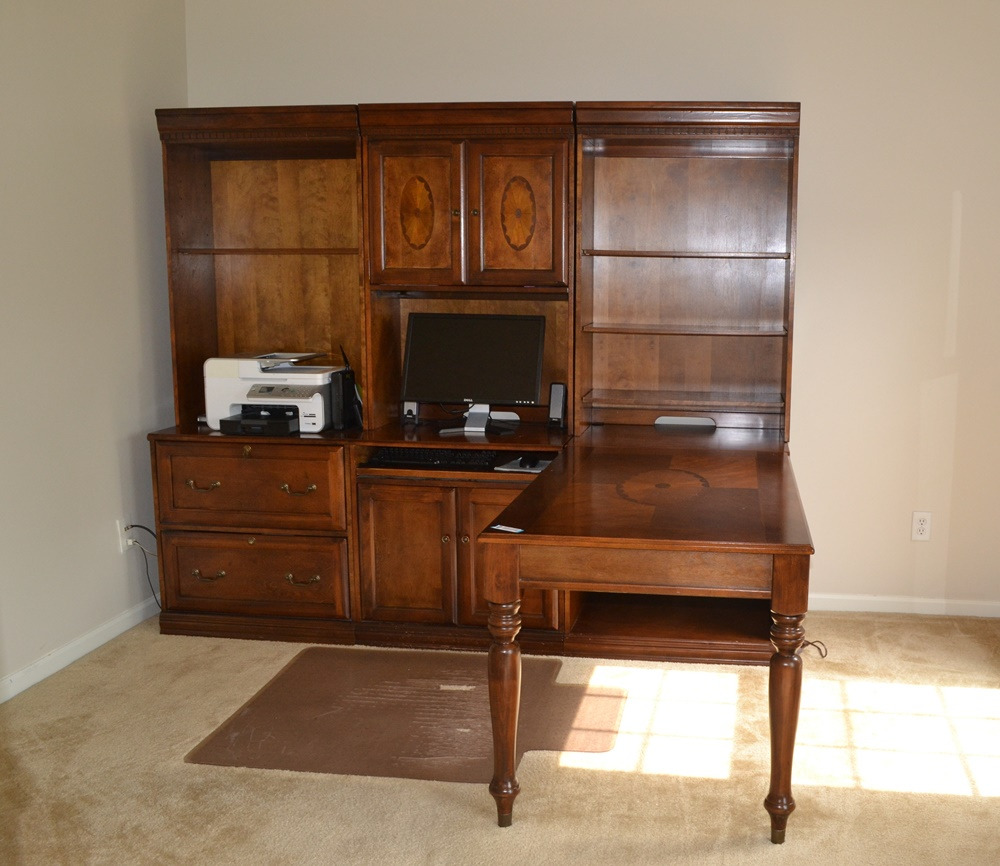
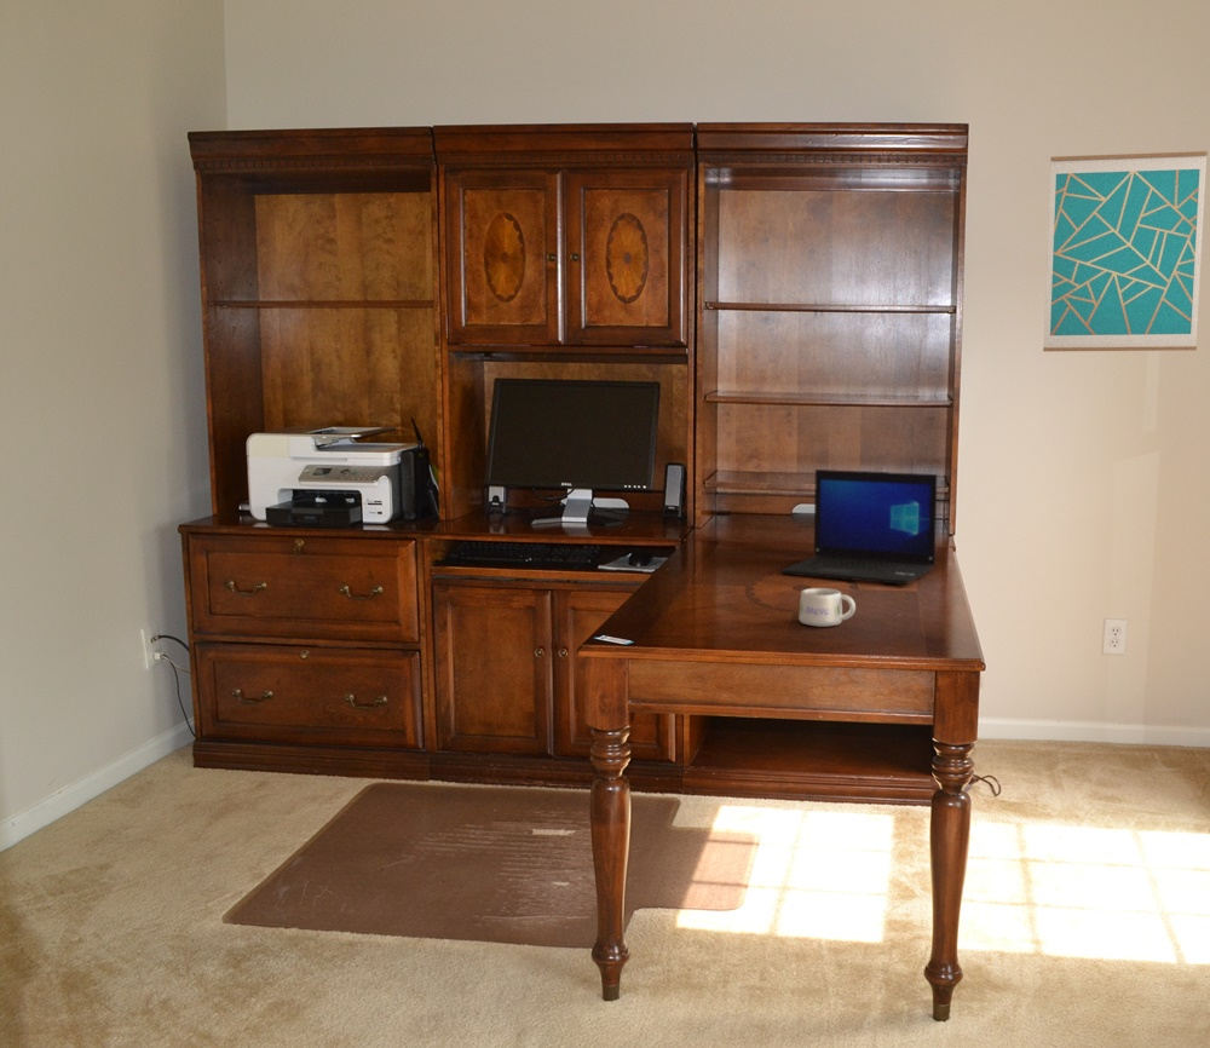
+ wall art (1123, 253)
+ mug (826, 608)
+ laptop (859, 524)
